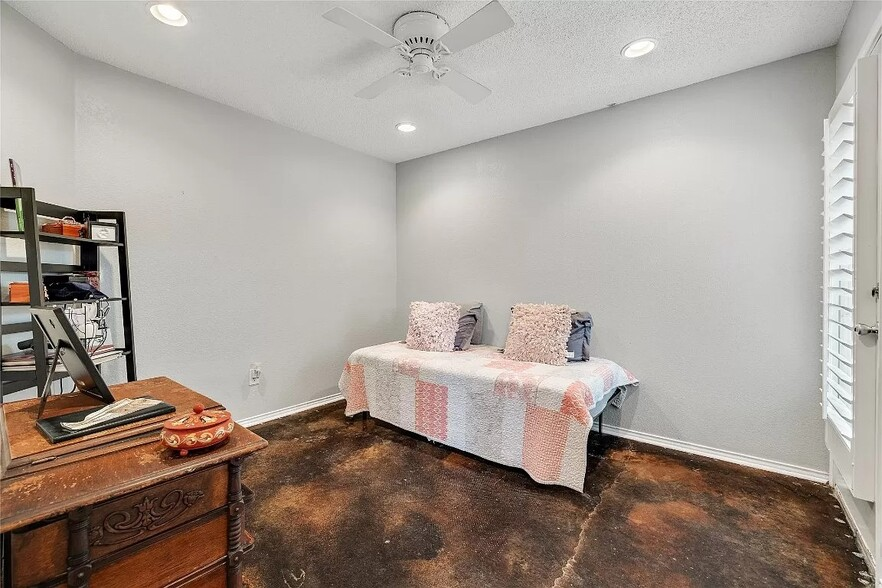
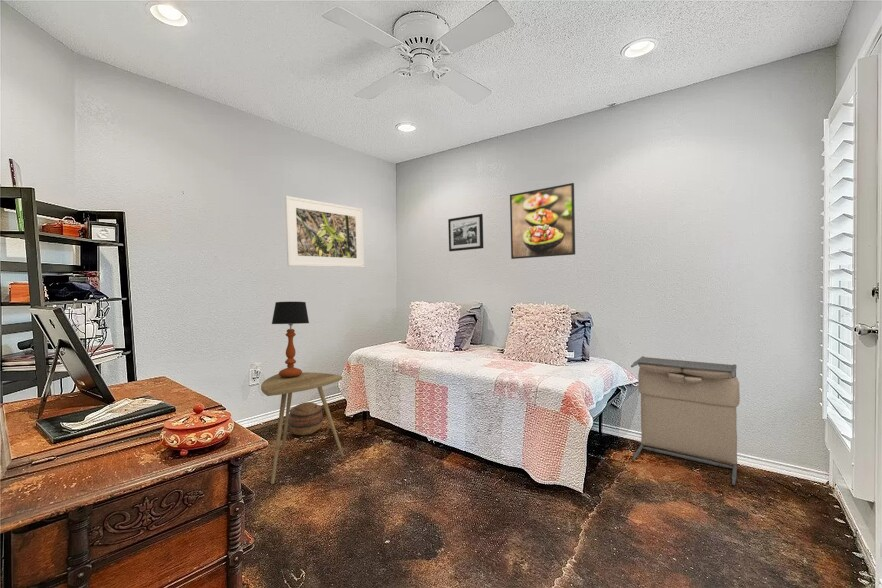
+ basket (305, 417)
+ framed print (540, 223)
+ laundry hamper (683, 413)
+ table lamp (289, 339)
+ side table (287, 423)
+ picture frame (465, 233)
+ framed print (328, 234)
